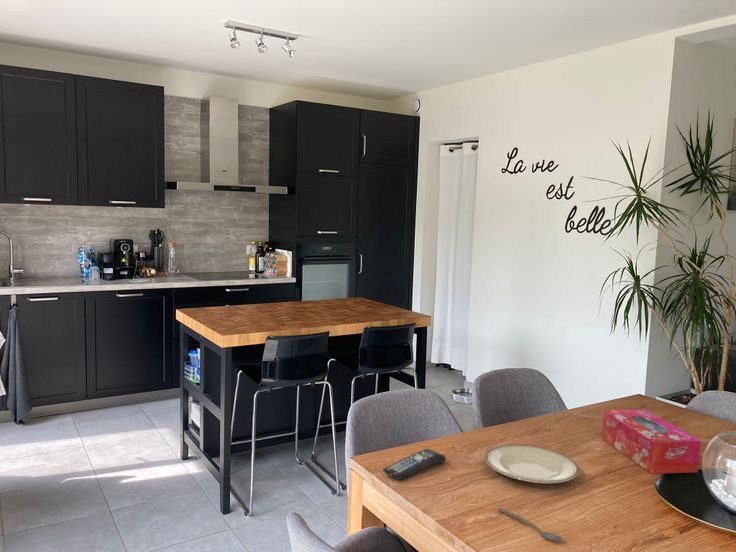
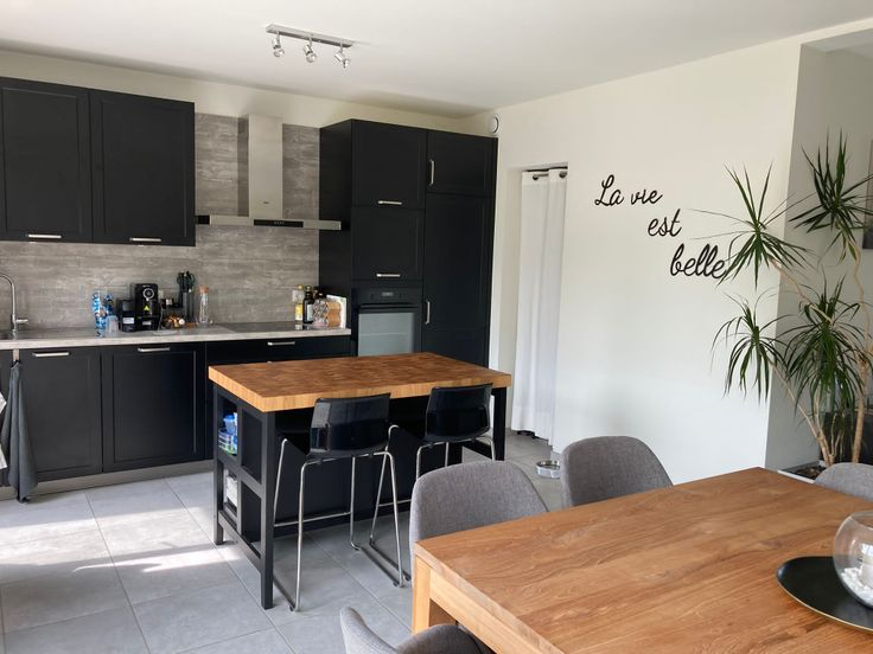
- remote control (415, 463)
- plate (530, 467)
- spoon (529, 524)
- tissue box (647, 439)
